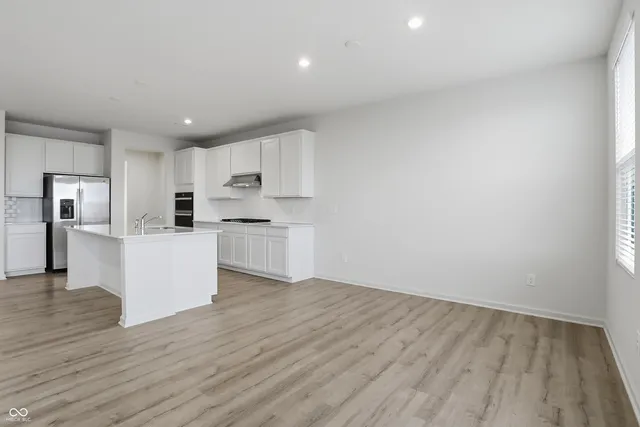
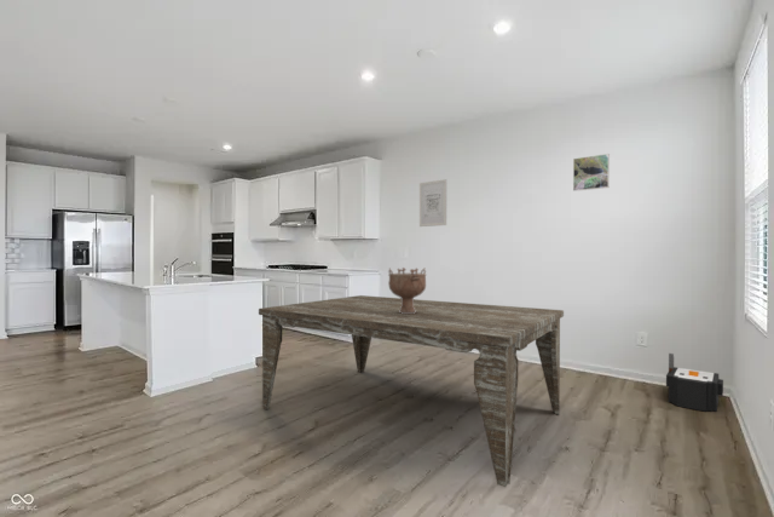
+ dining table (411, 343)
+ decorative bowl (408, 289)
+ wall art (432, 203)
+ speaker (693, 379)
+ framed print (590, 172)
